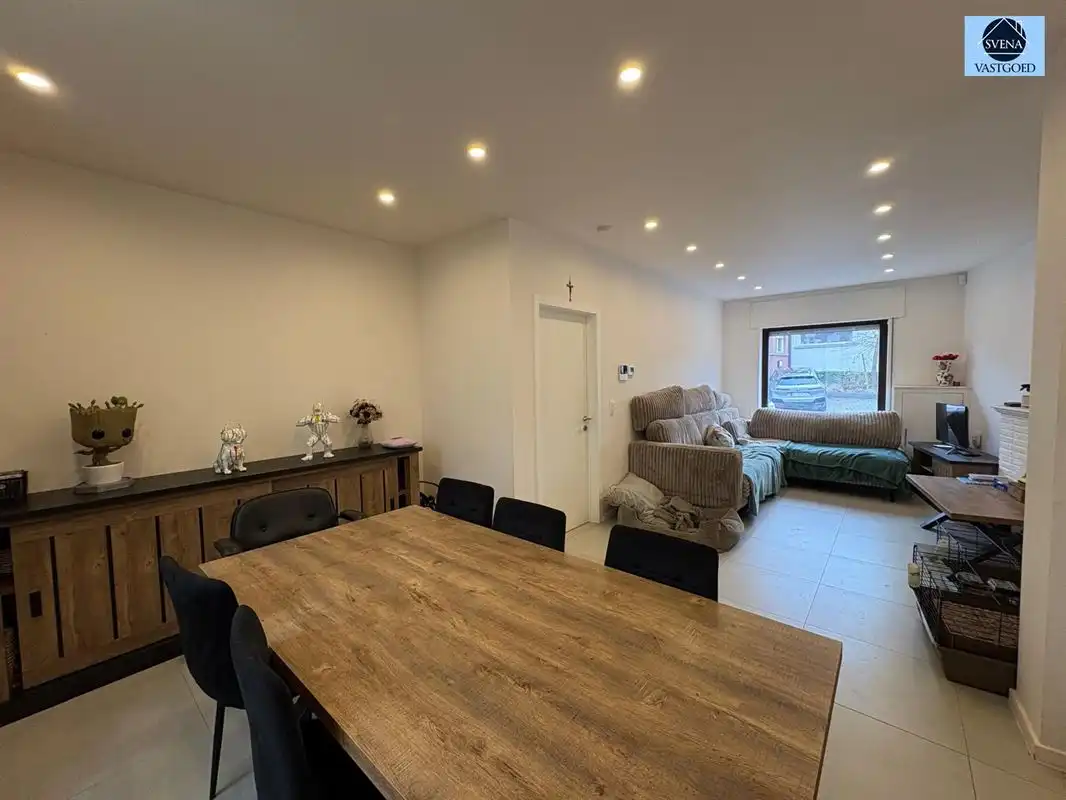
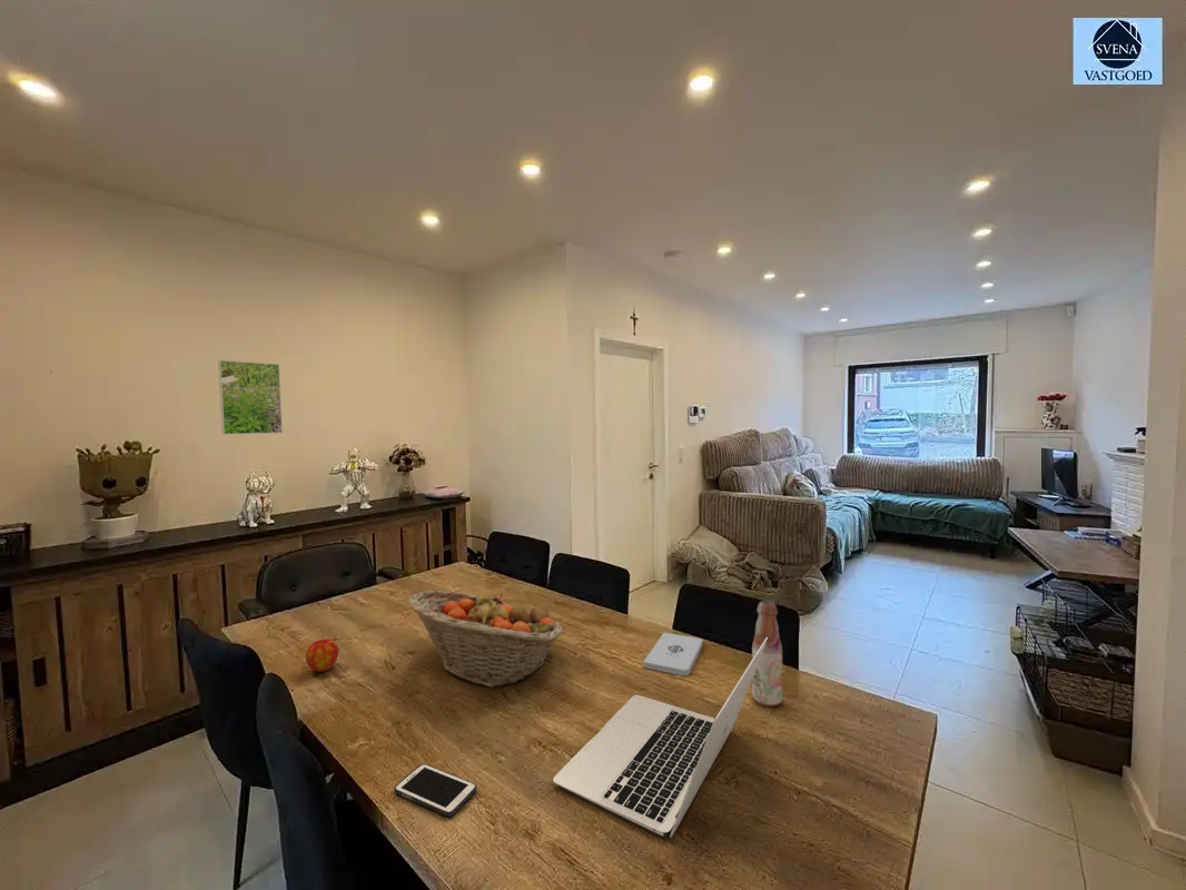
+ apple (322, 655)
+ bottle (767, 651)
+ notepad (674, 652)
+ fruit basket (485, 625)
+ laptop (665, 706)
+ cell phone (435, 788)
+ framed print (251, 397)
